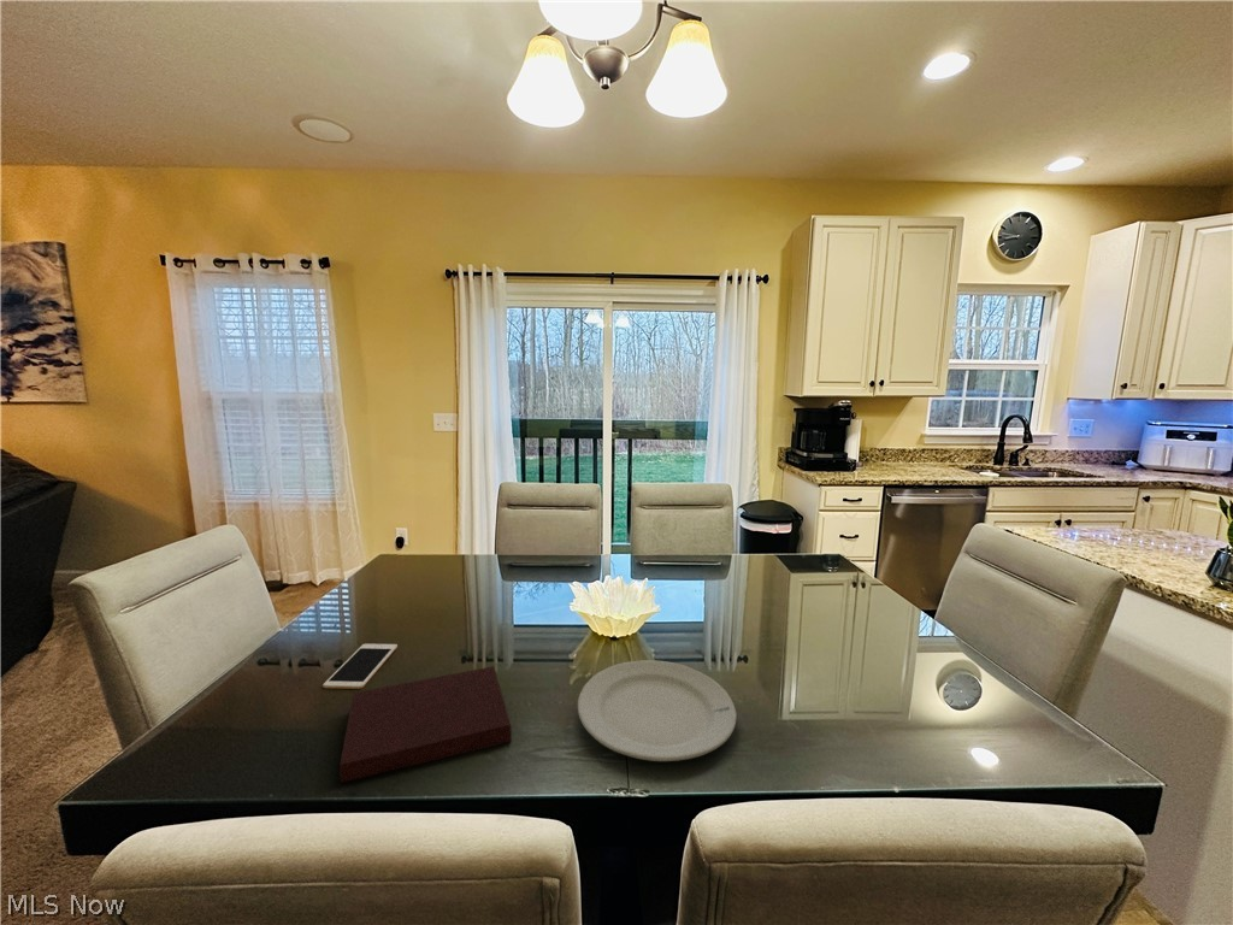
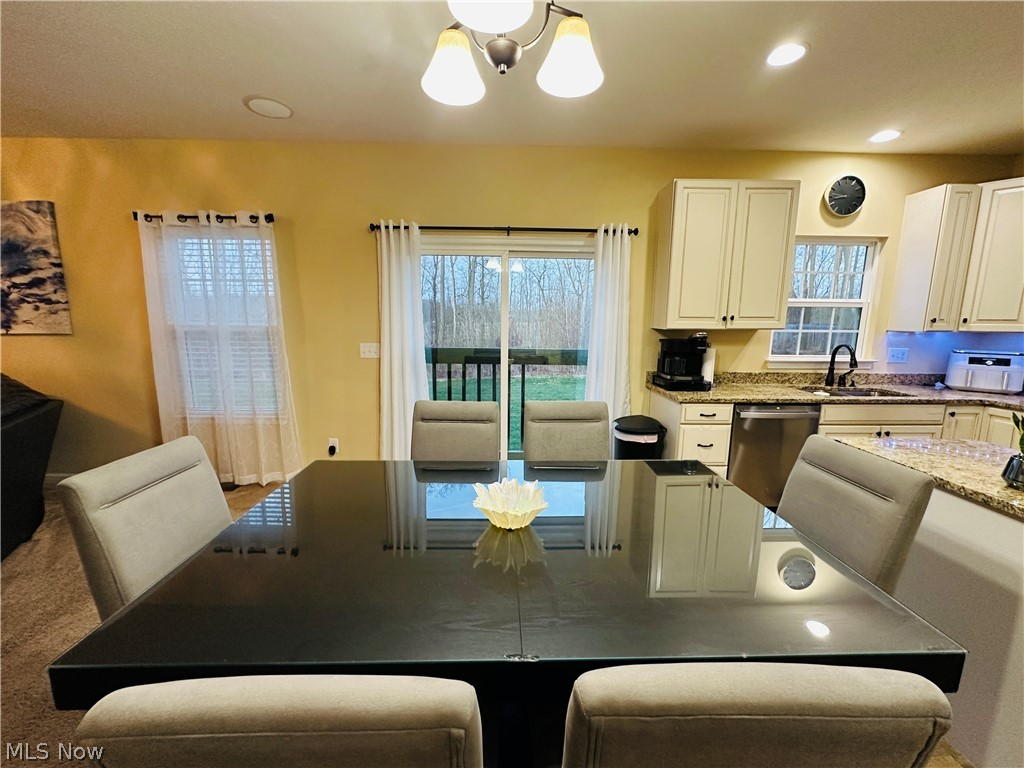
- notebook (429, 715)
- chinaware (655, 708)
- cell phone (362, 664)
